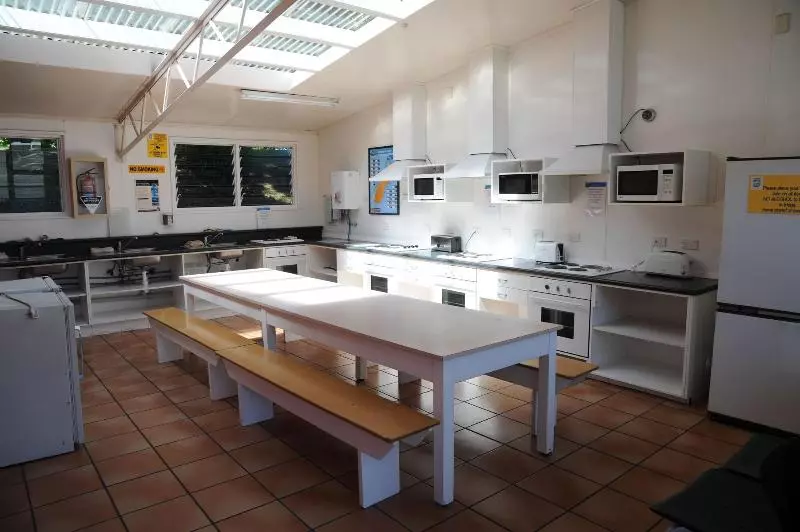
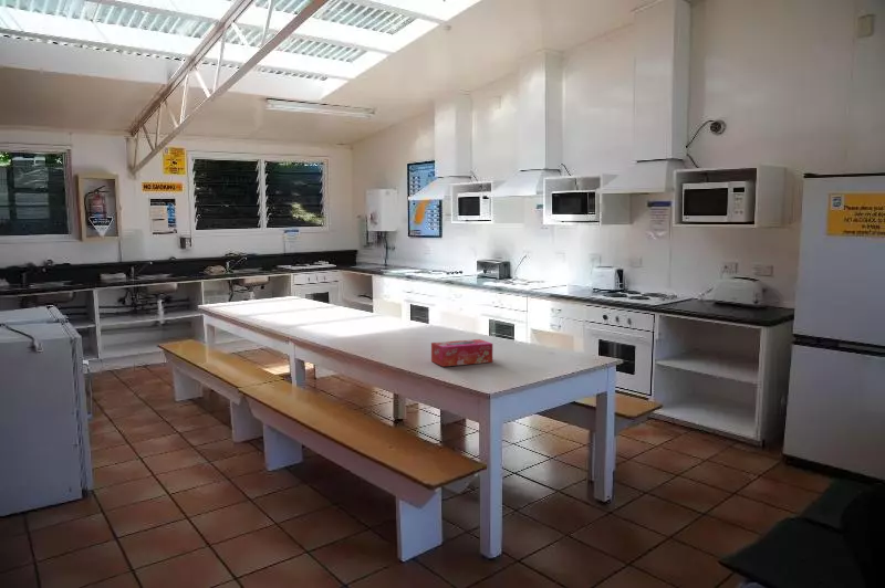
+ tissue box (461, 351)
